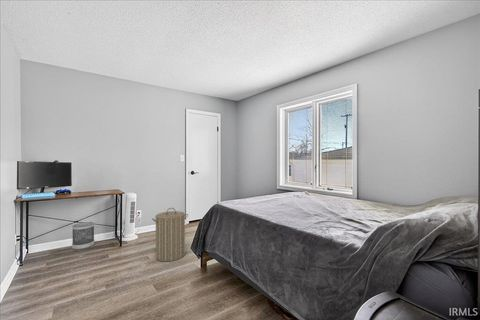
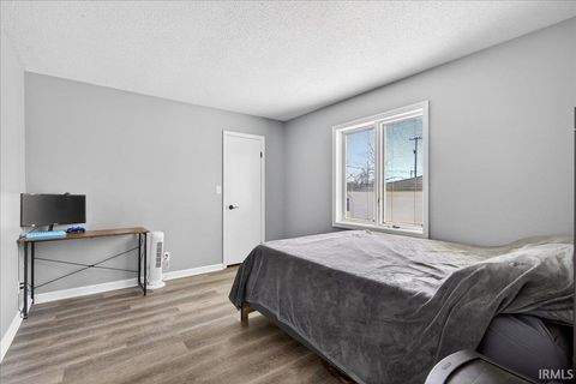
- laundry hamper (170, 231)
- wastebasket (83, 235)
